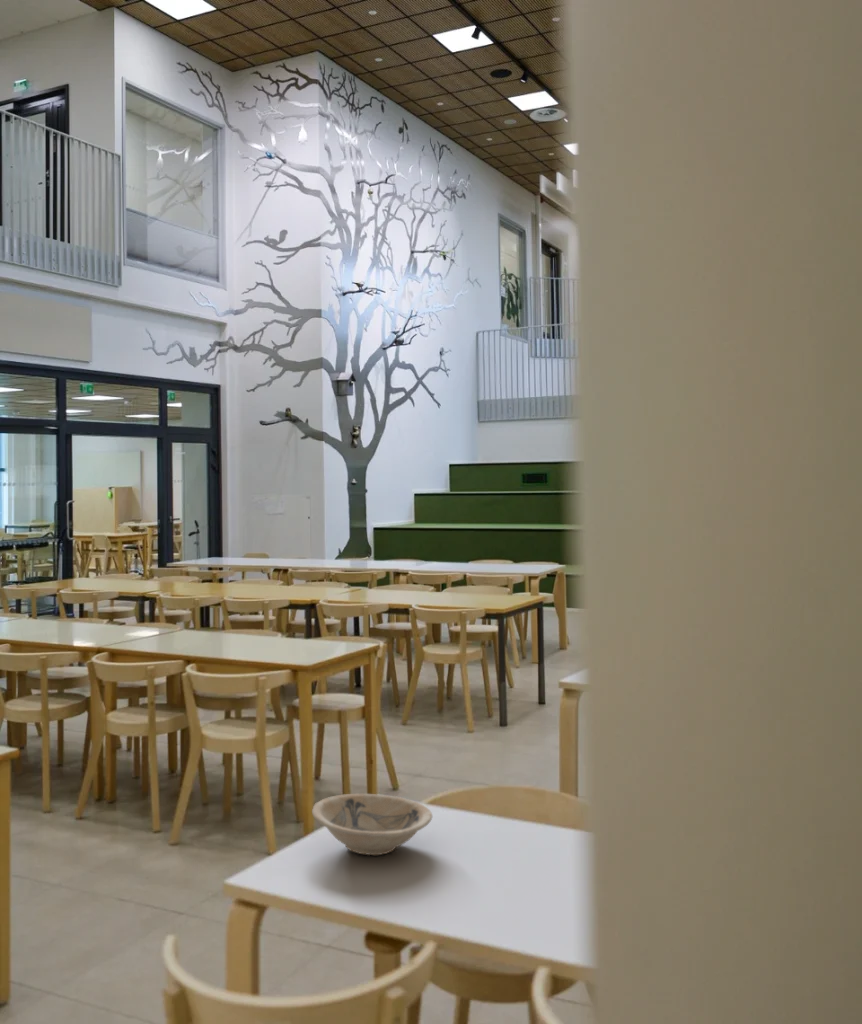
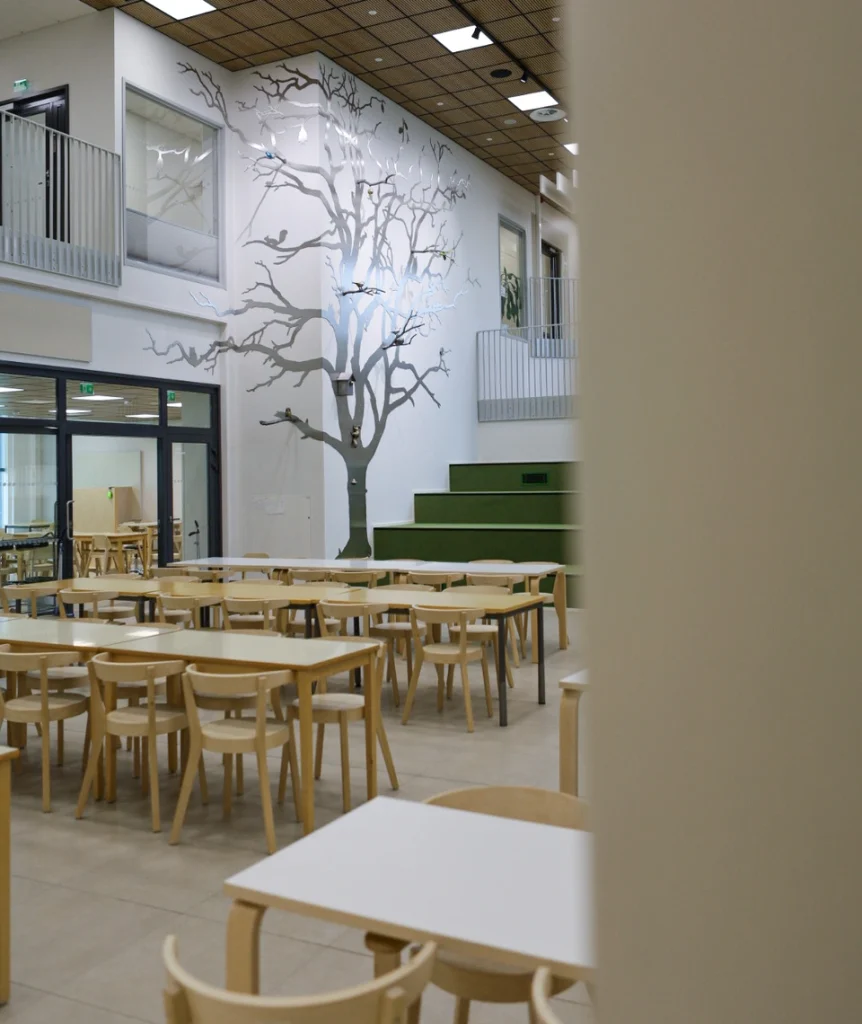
- bowl (372, 827)
